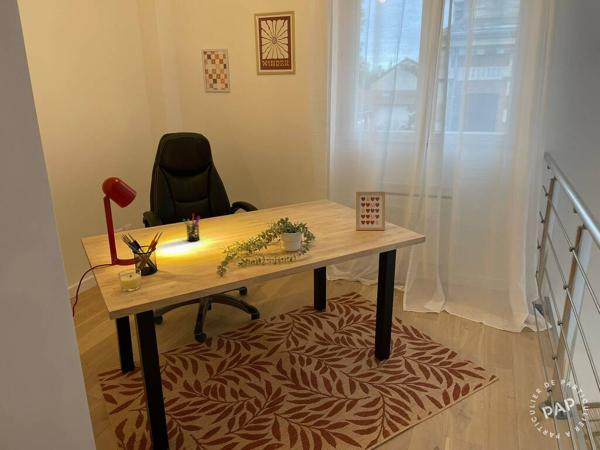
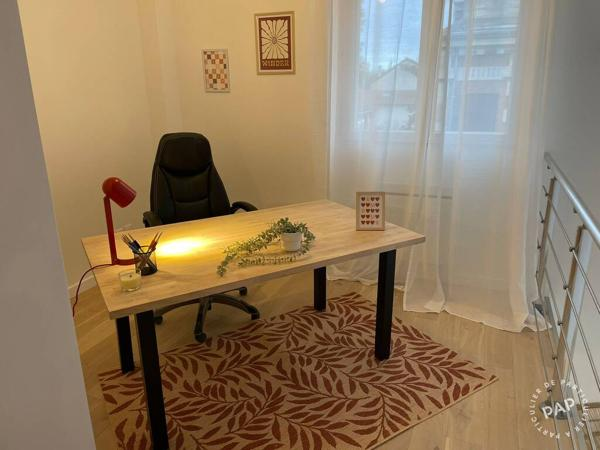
- pen holder (191, 227)
